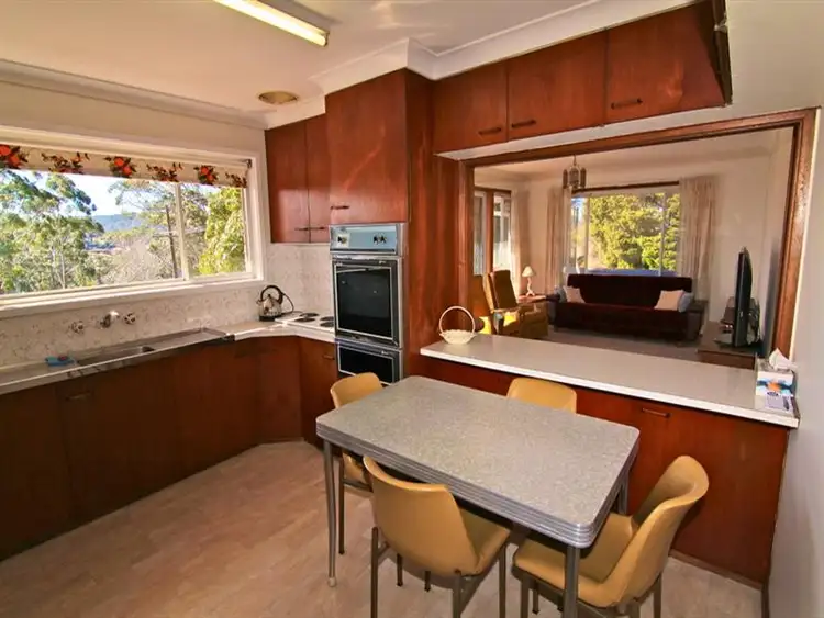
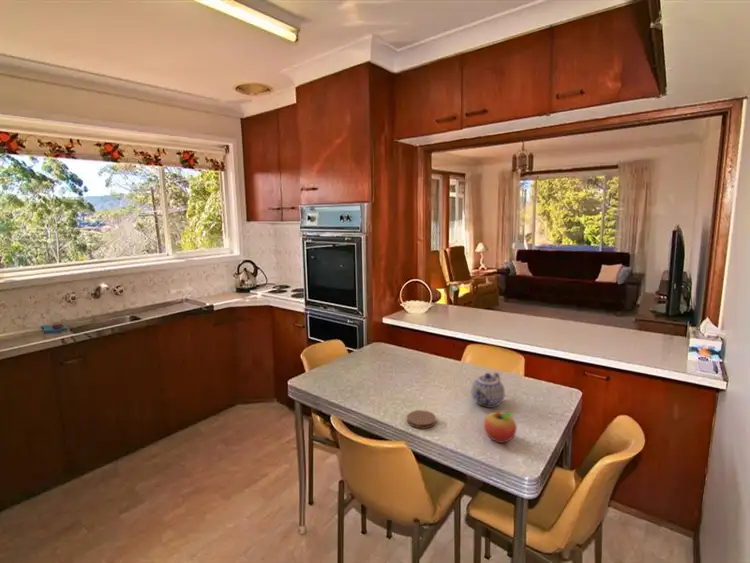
+ coaster (421, 419)
+ fruit (499, 424)
+ teapot (487, 388)
